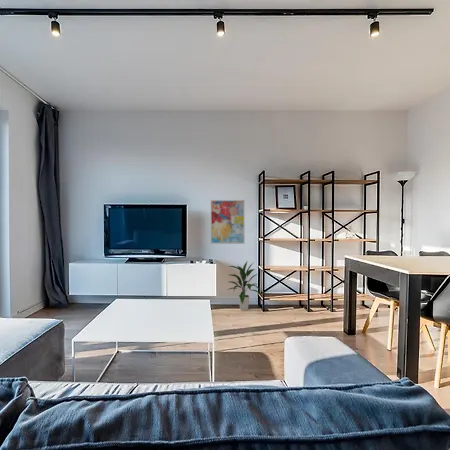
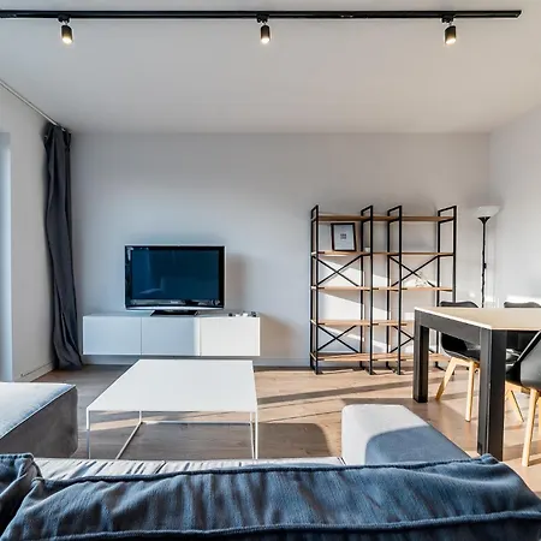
- indoor plant (243, 285)
- wall art (227, 221)
